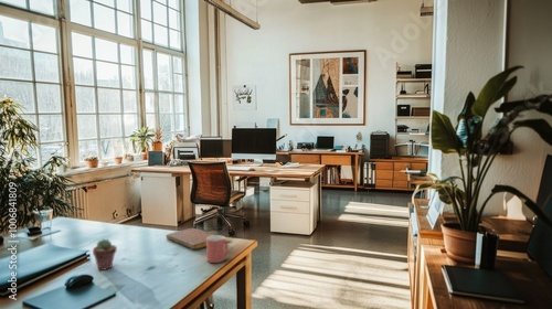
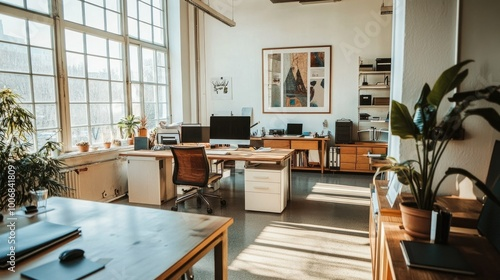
- notebook (193, 237)
- potted succulent (104, 253)
- mug (219, 247)
